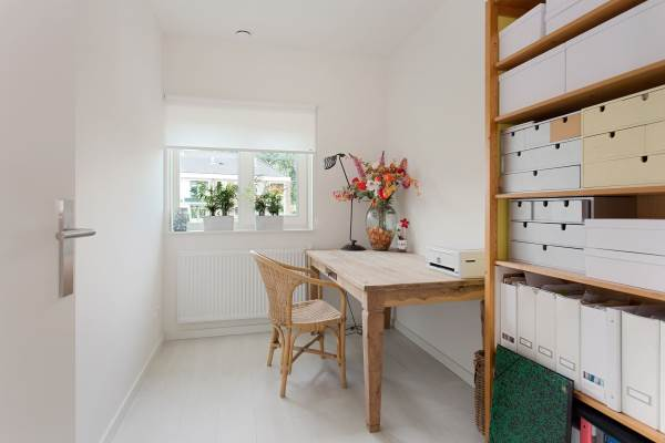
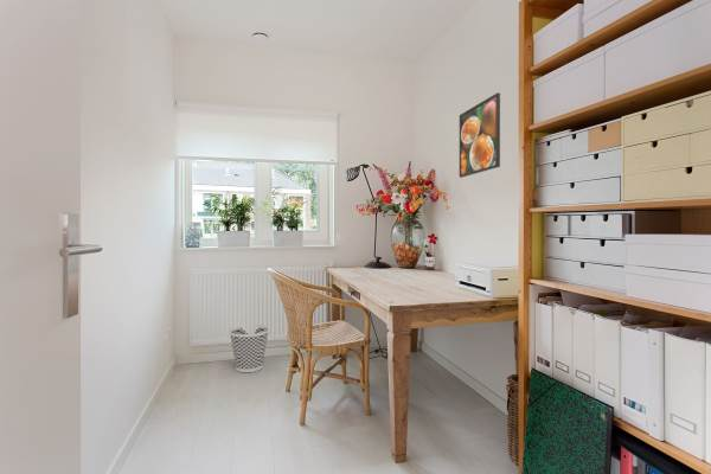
+ wastebasket (249, 348)
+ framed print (478, 139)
